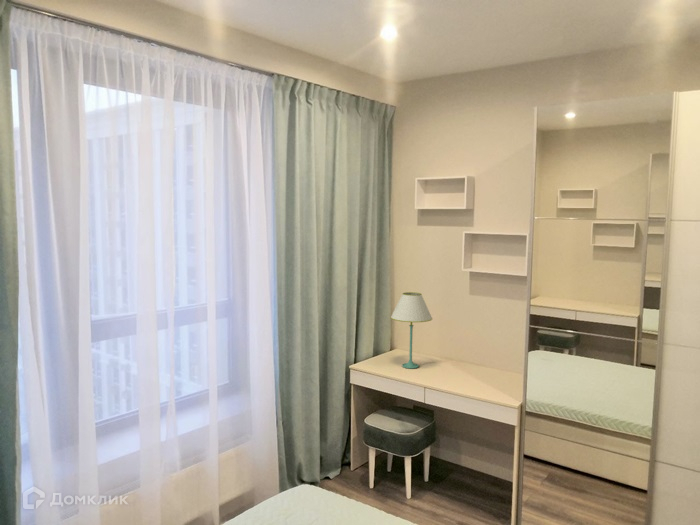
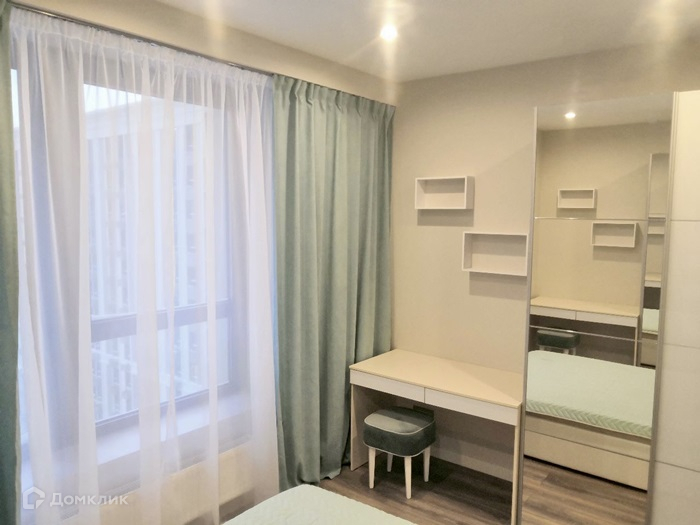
- table lamp (411, 330)
